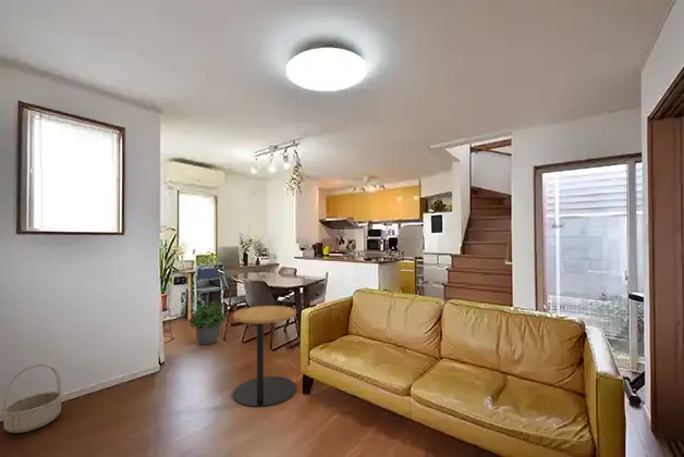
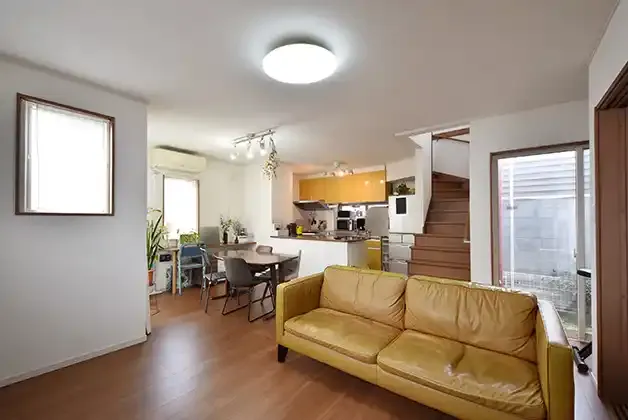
- basket (33, 395)
- side table (262, 351)
- potted plant (208, 321)
